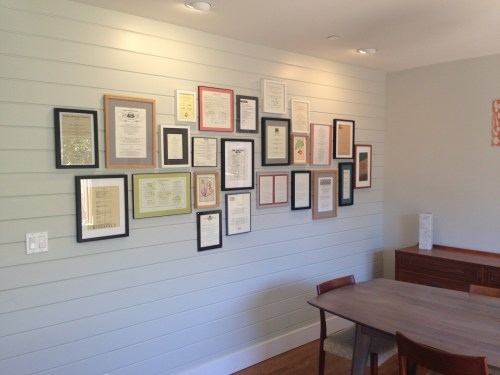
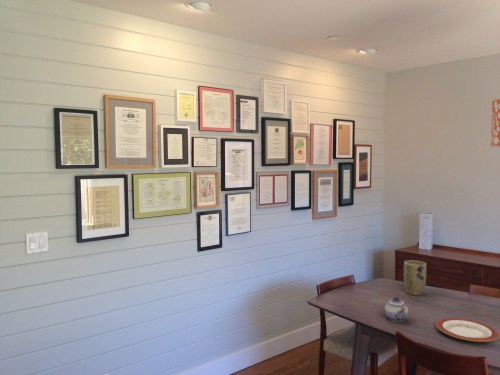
+ plate (466, 330)
+ plant pot (414, 278)
+ teapot (396, 308)
